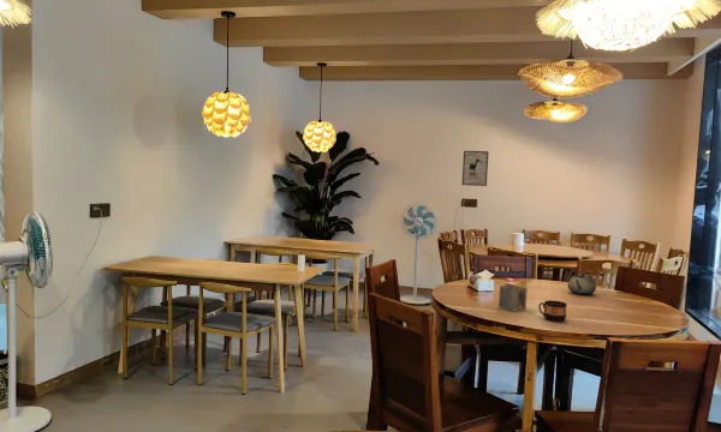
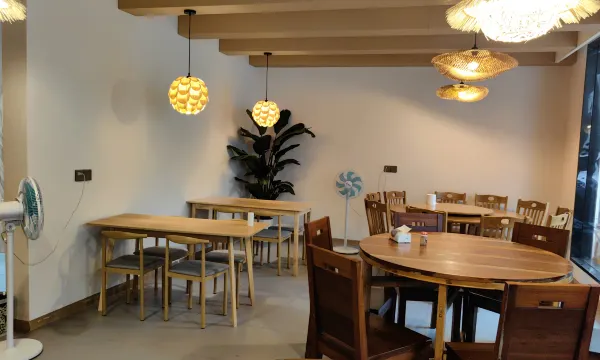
- napkin holder (513, 293)
- teapot (582, 282)
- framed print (475, 168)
- cup (554, 311)
